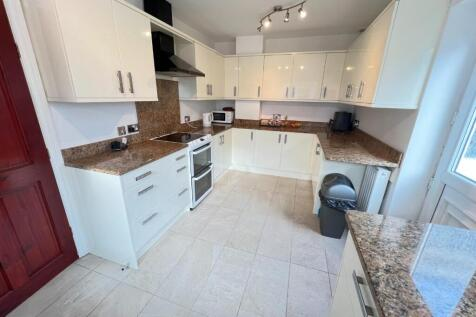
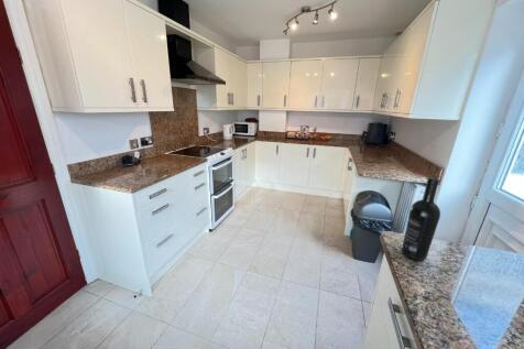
+ wine bottle (423, 218)
